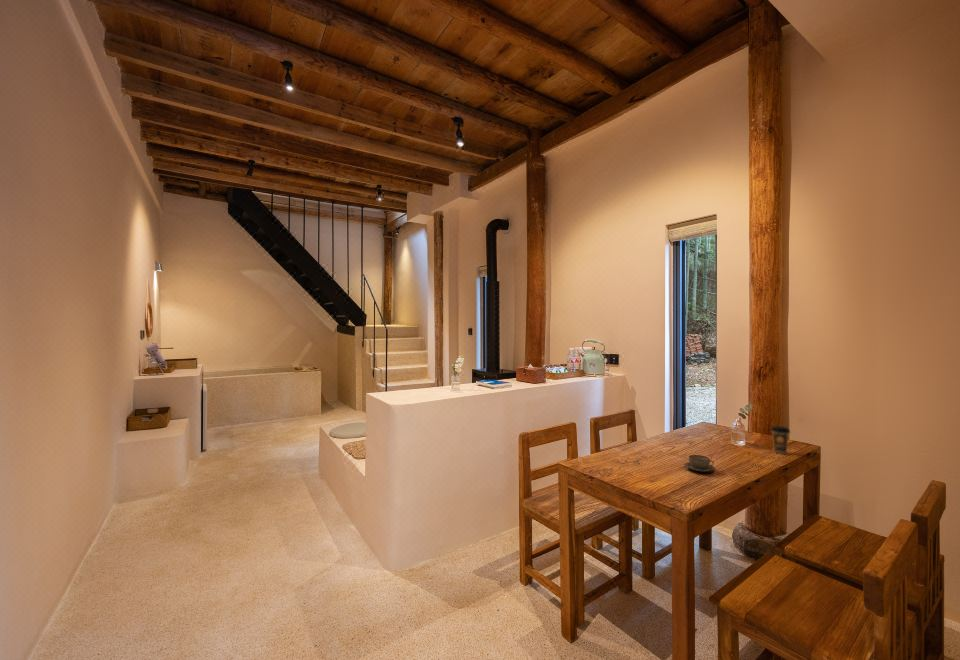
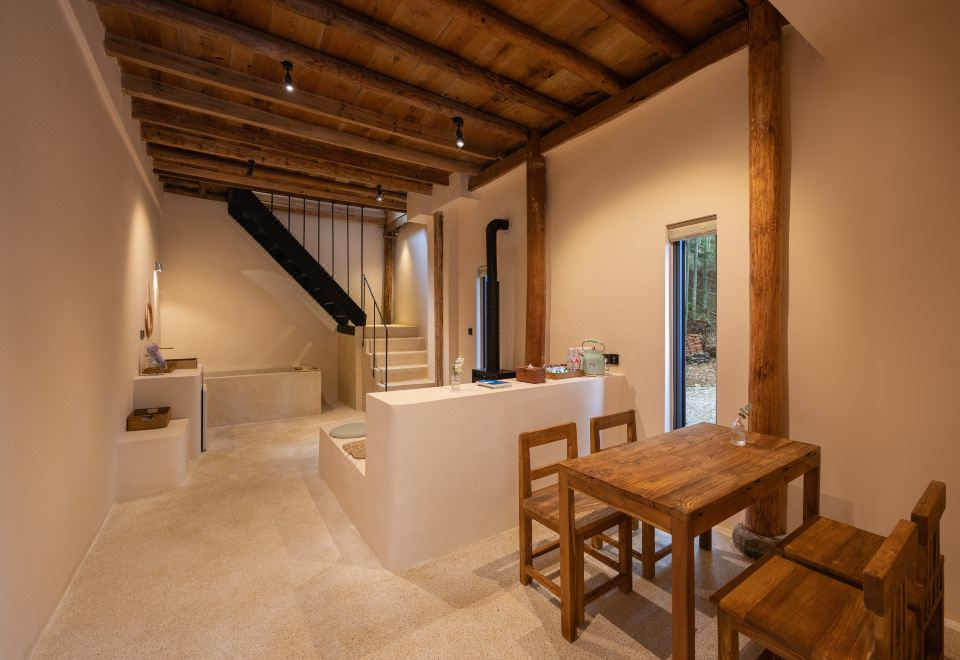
- teacup (699, 463)
- coffee cup (780, 439)
